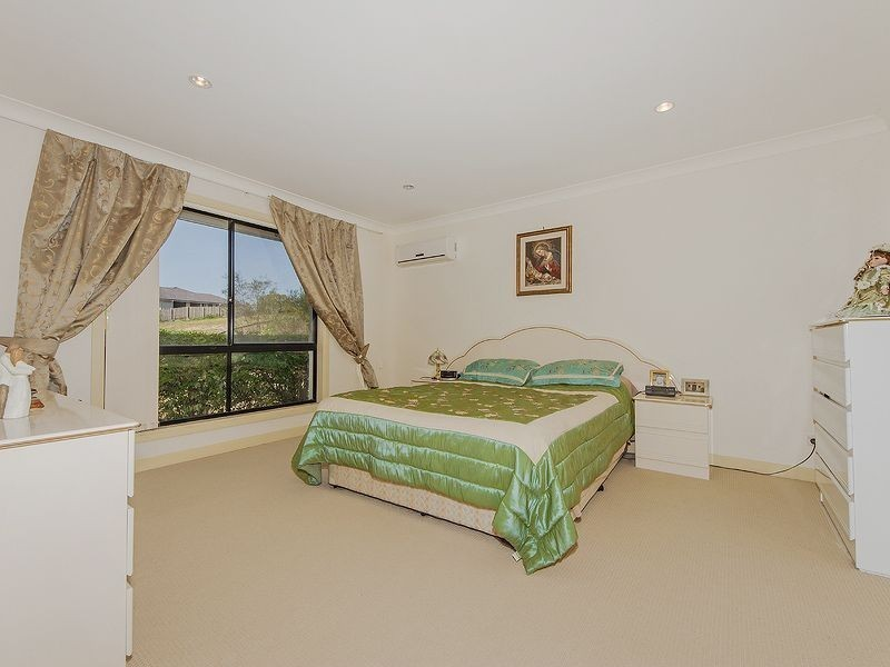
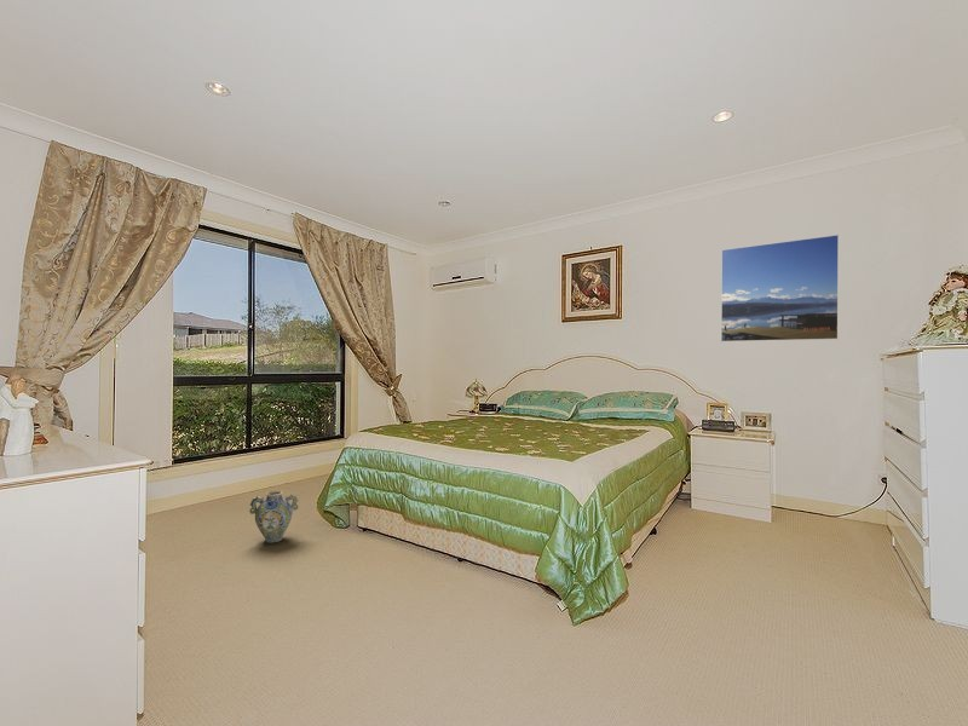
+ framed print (776, 292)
+ ceramic jug (273, 515)
